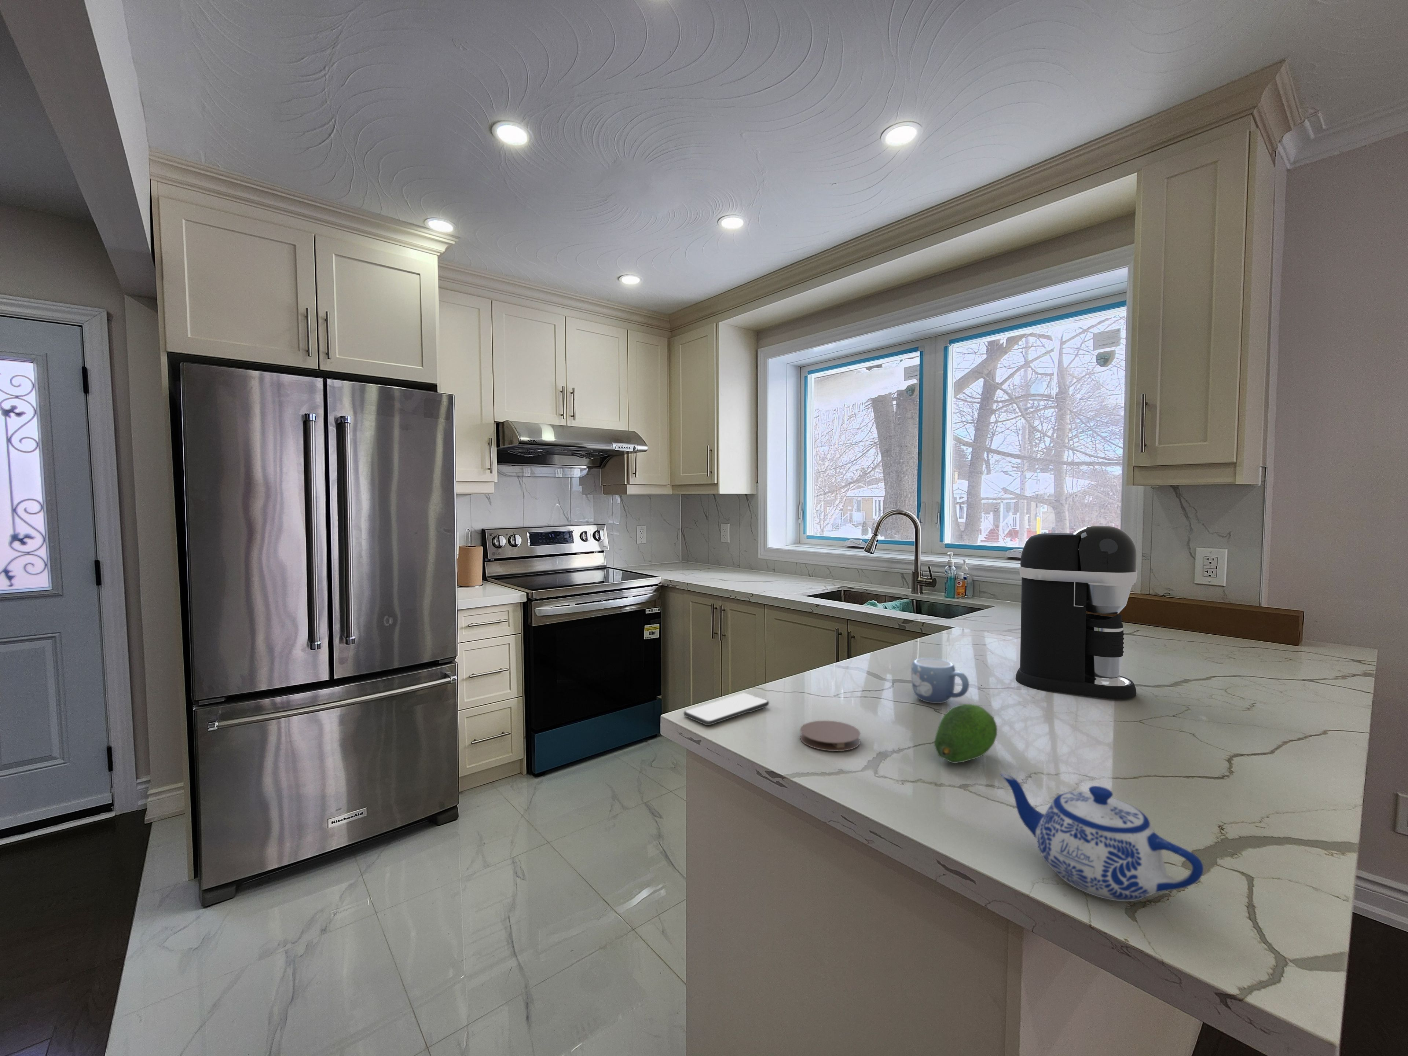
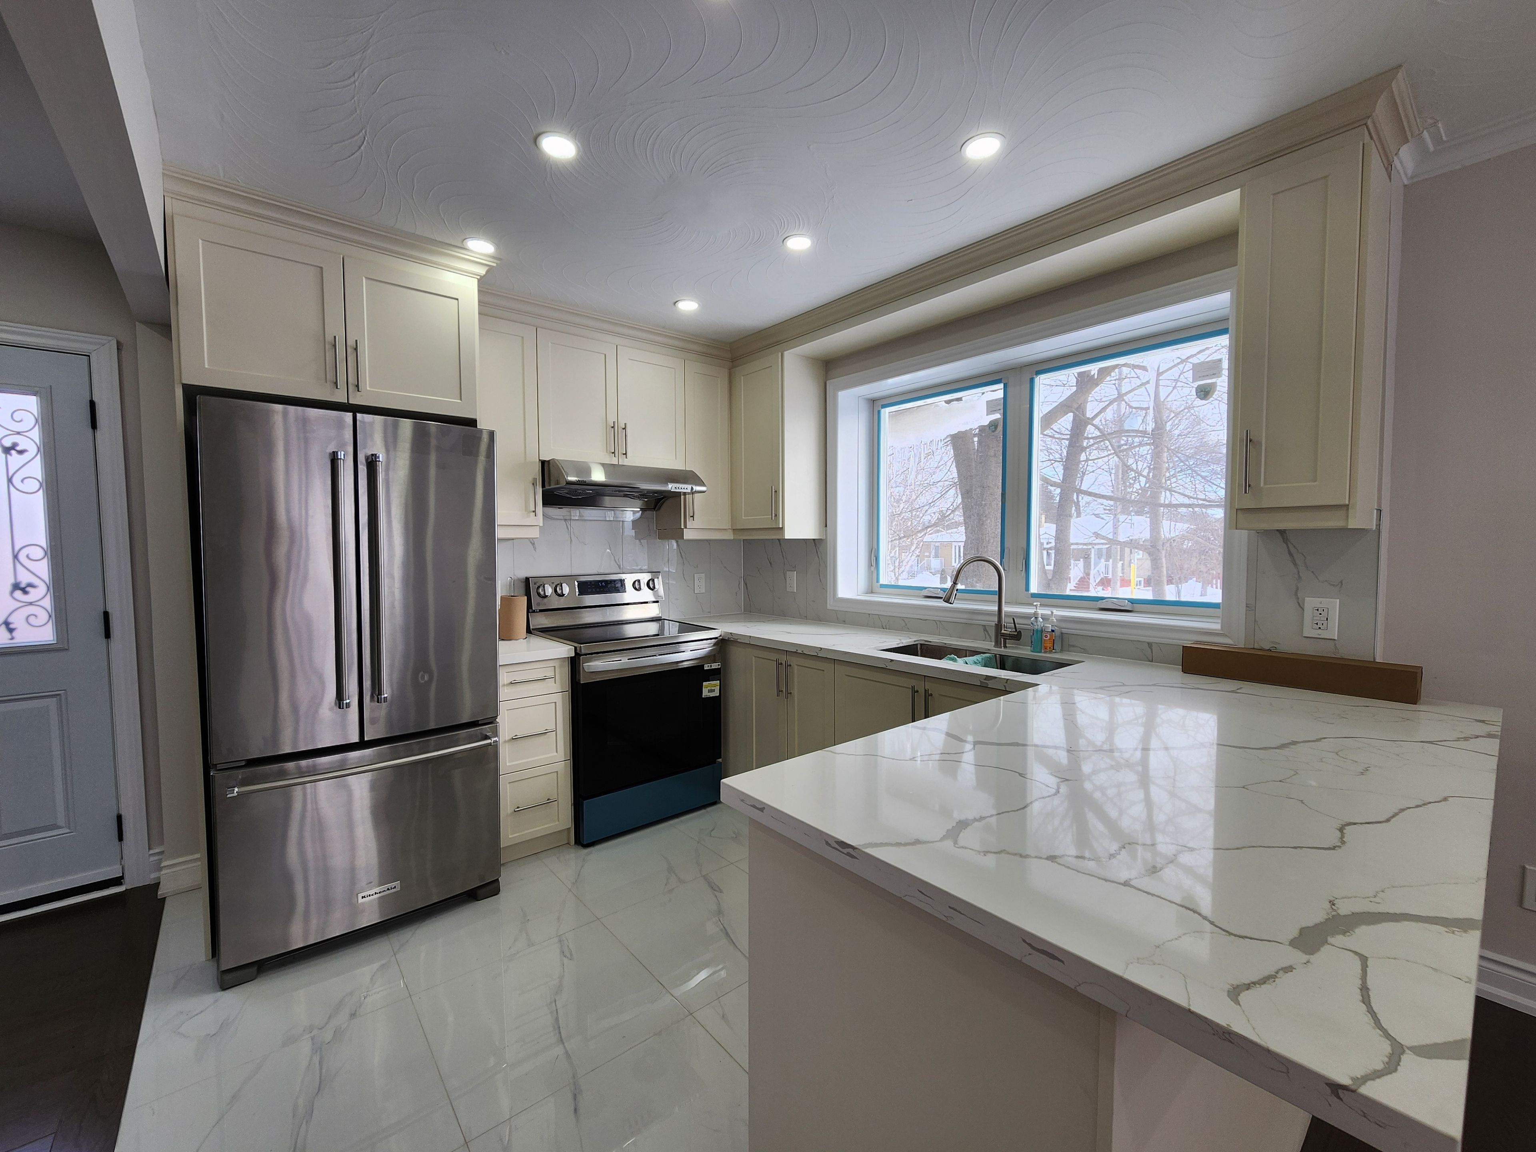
- mug (940, 683)
- smartphone (727, 708)
- coaster (829, 734)
- coffee maker (1075, 606)
- teapot (1089, 829)
- fruit (963, 732)
